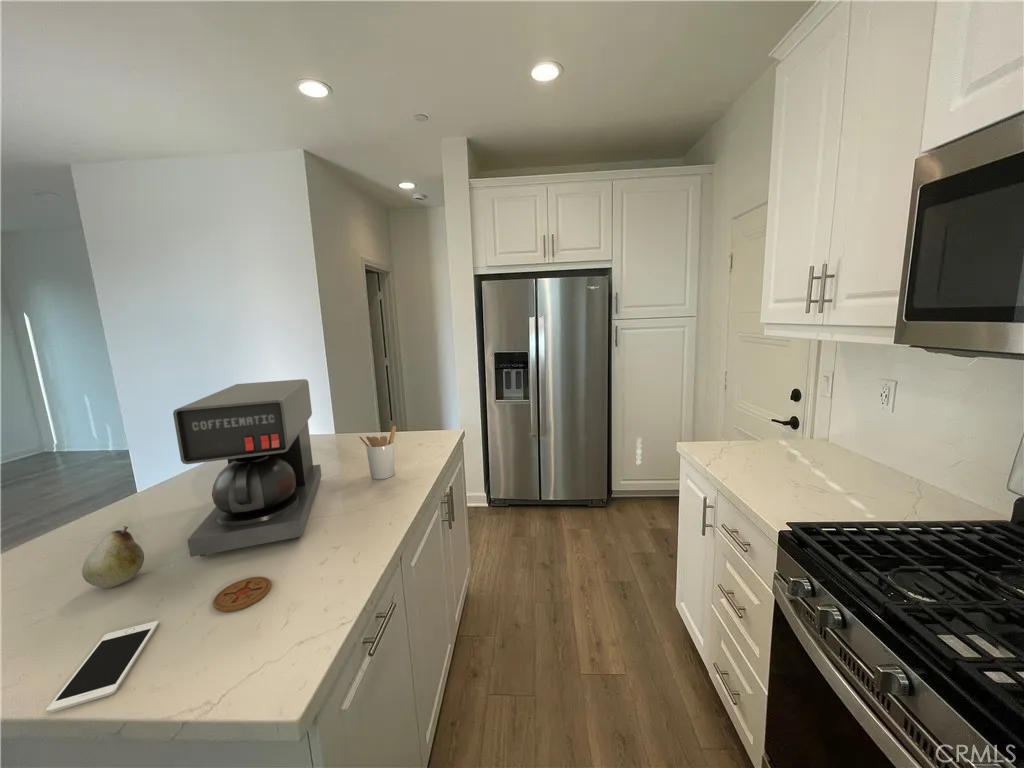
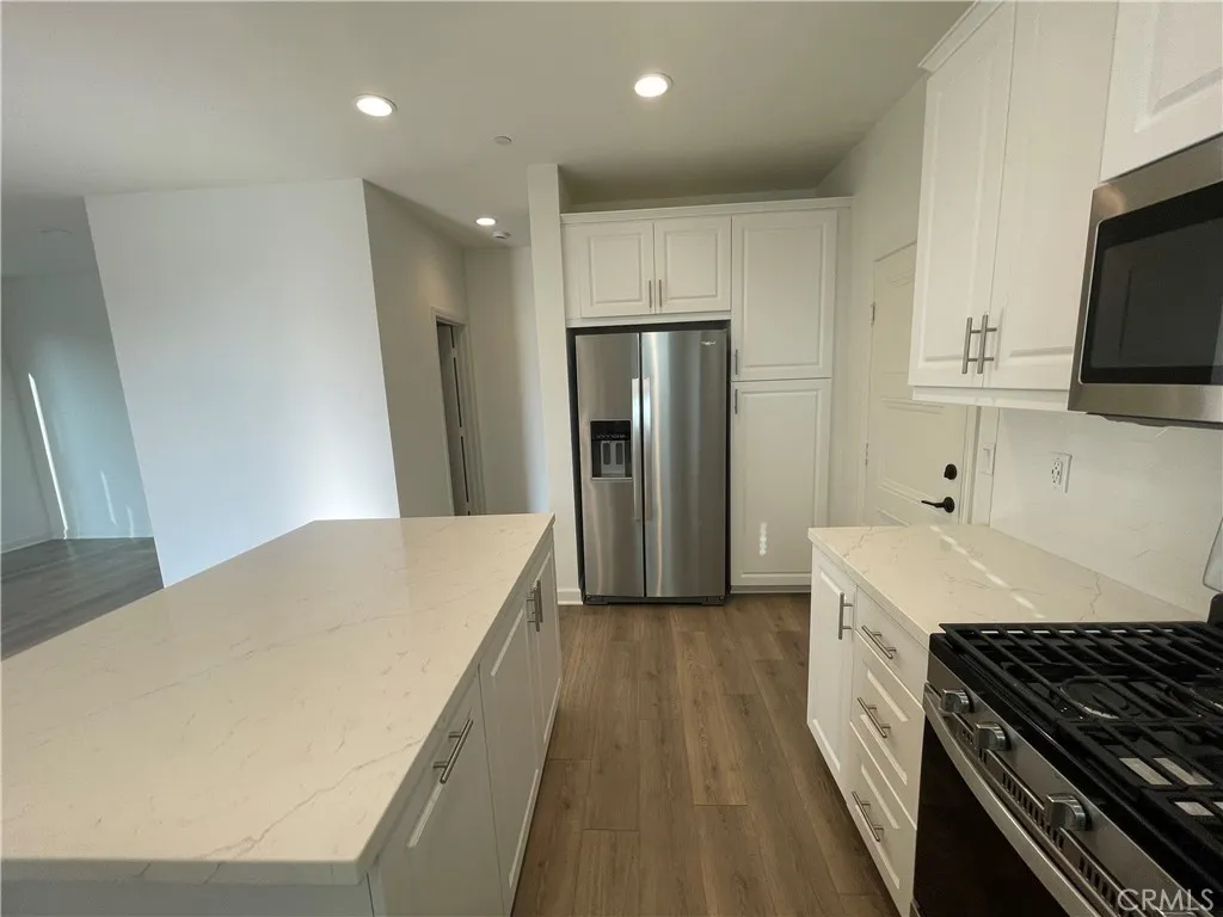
- coffee maker (262, 453)
- cell phone (109, 661)
- utensil holder (380, 453)
- coaster (243, 592)
- fruit (112, 557)
